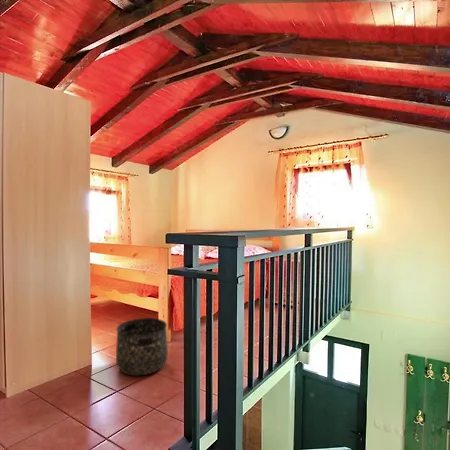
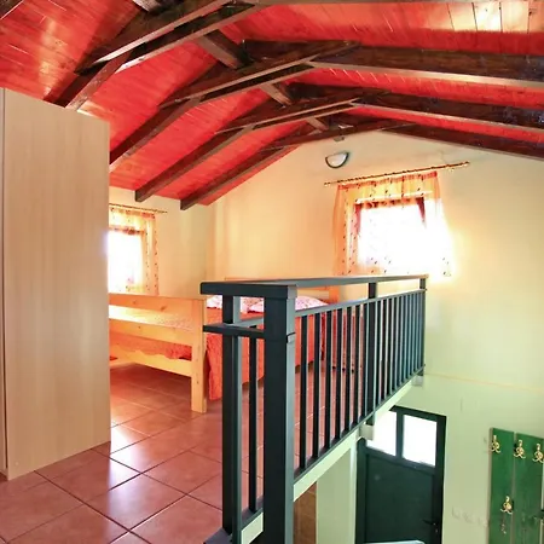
- basket (142, 346)
